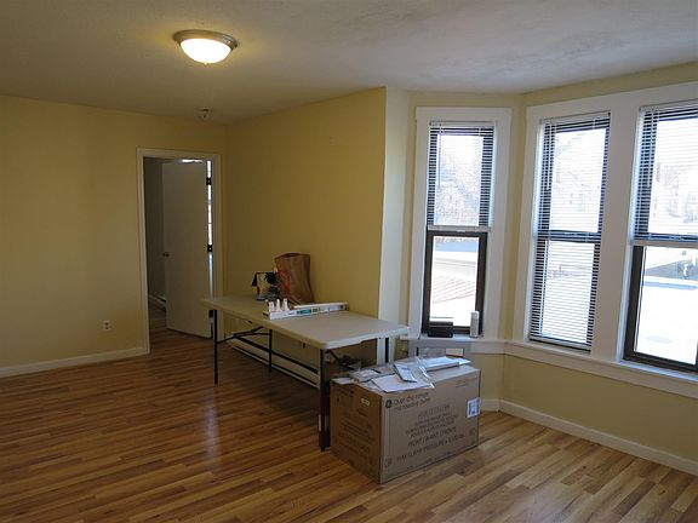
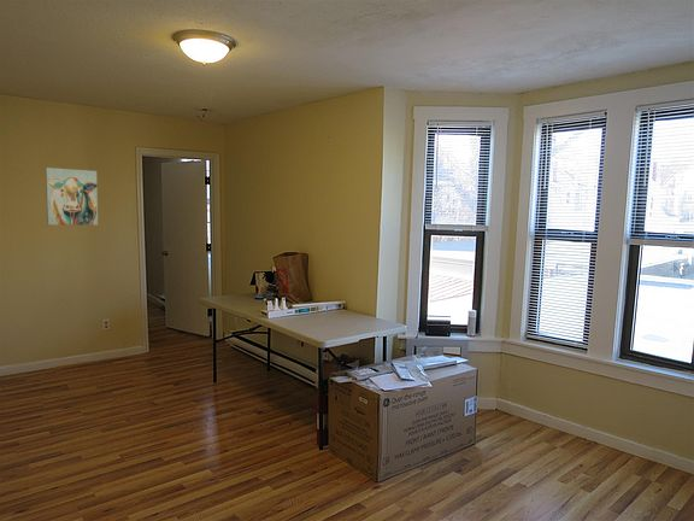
+ wall art (72, 197)
